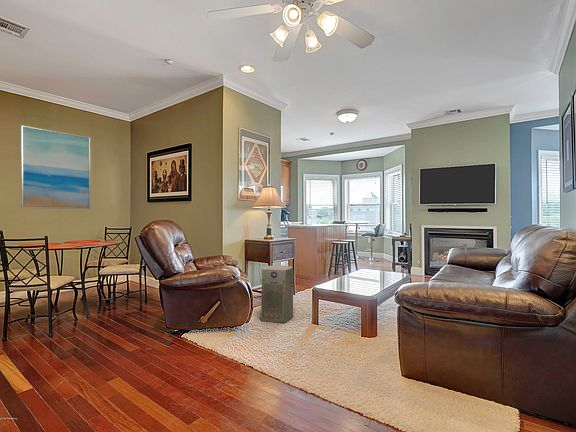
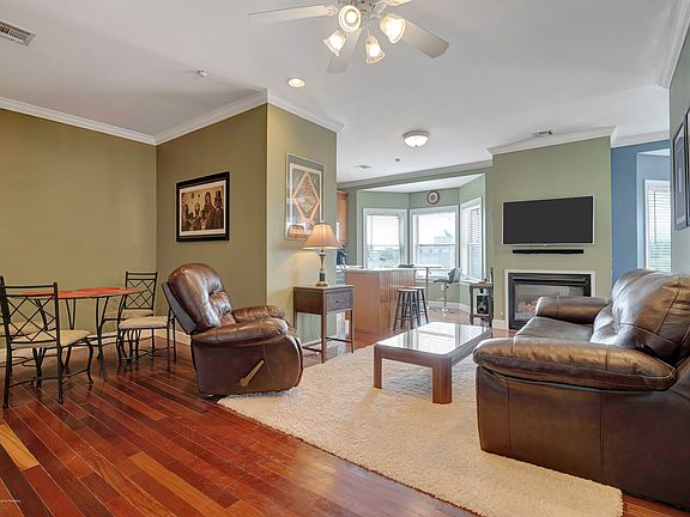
- fan (278, 291)
- wall art (57, 170)
